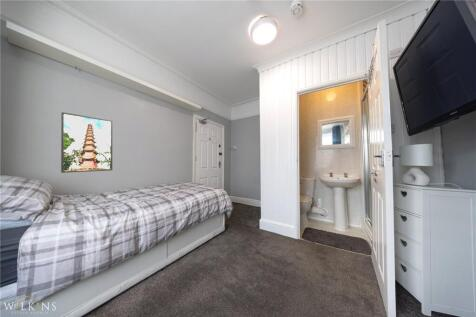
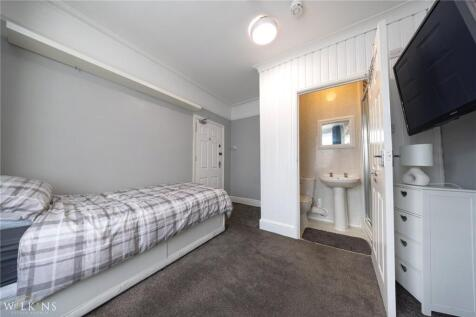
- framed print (89, 144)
